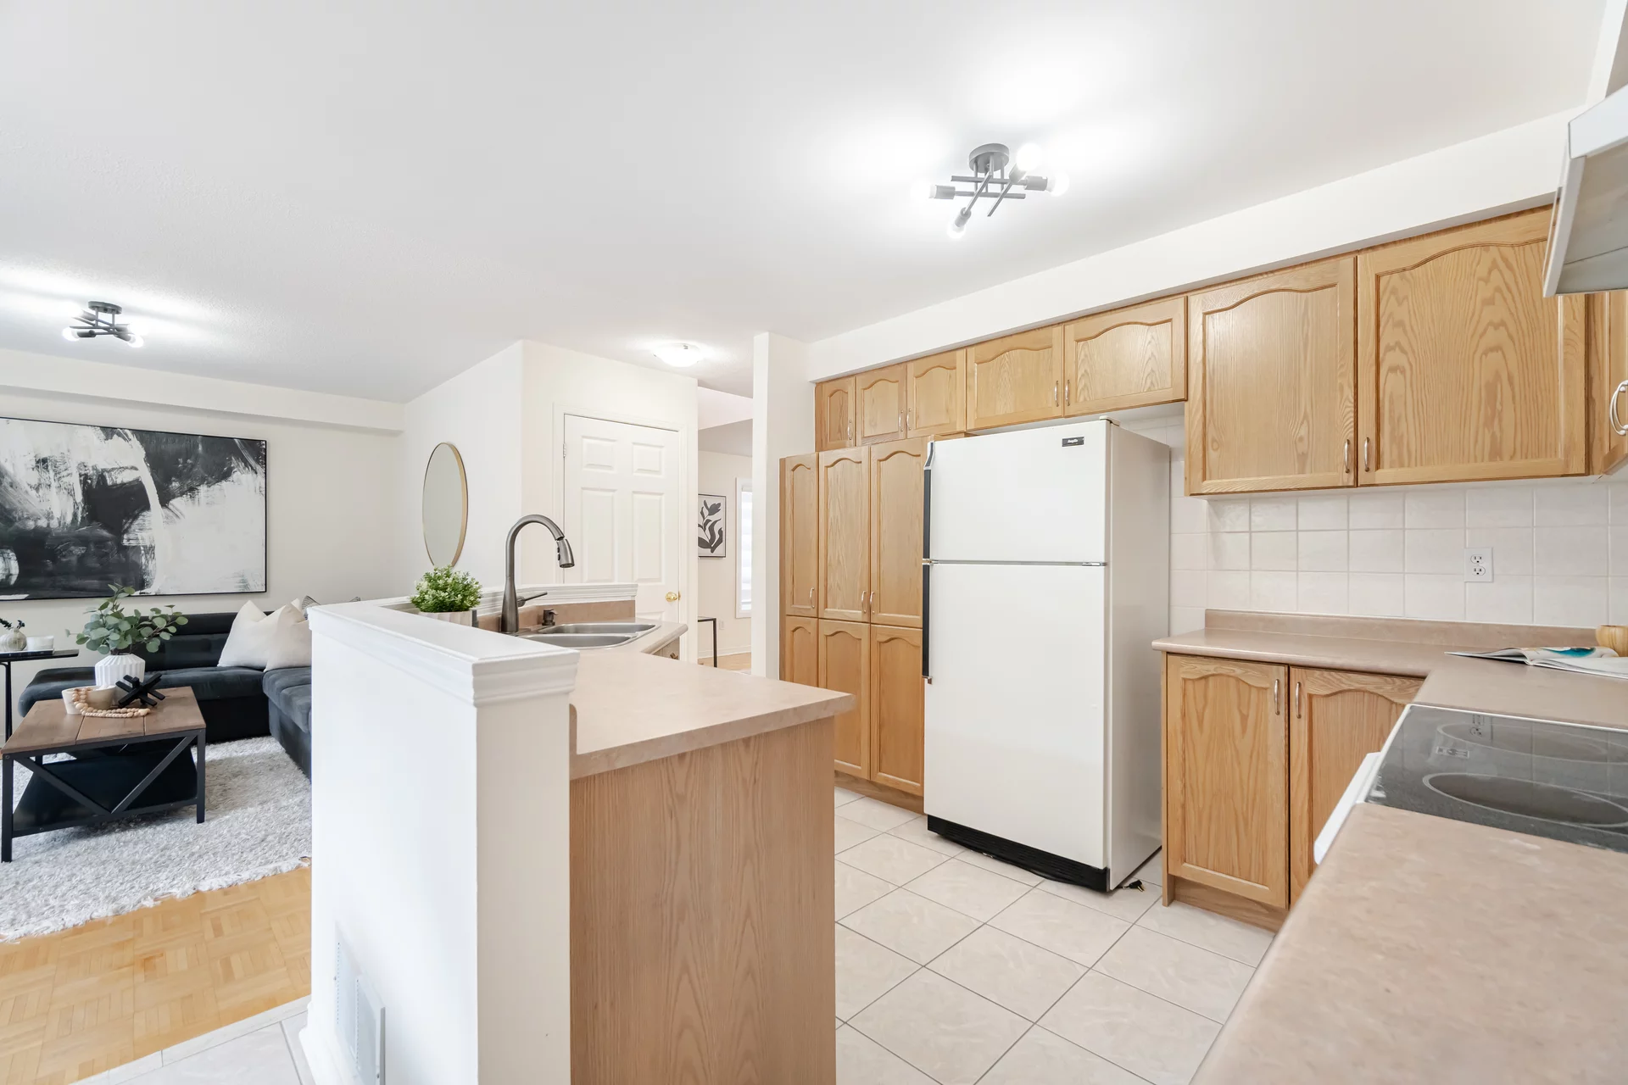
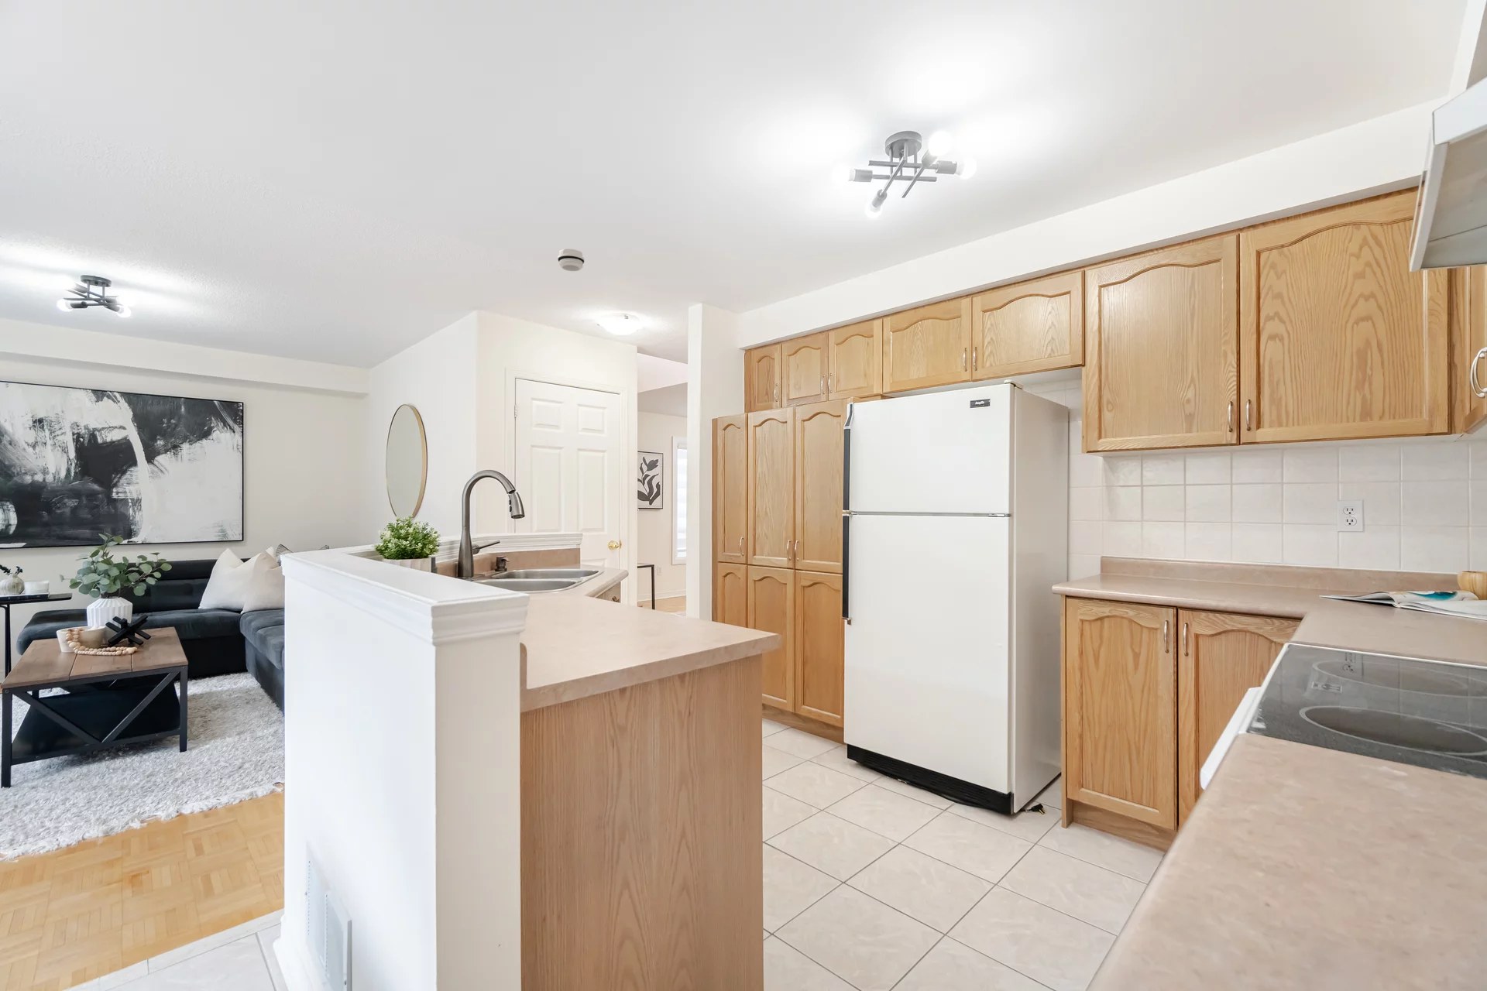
+ smoke detector (571, 260)
